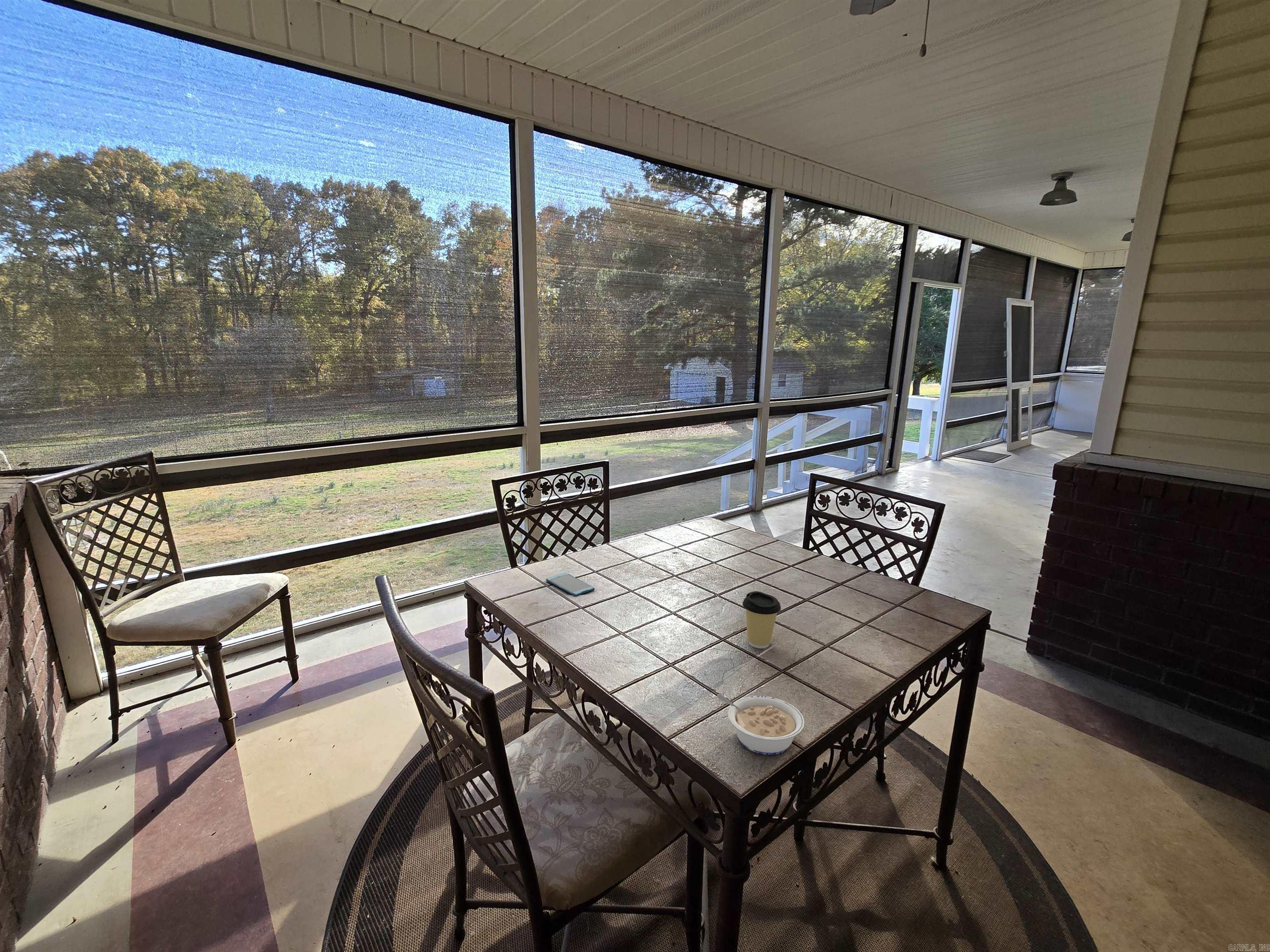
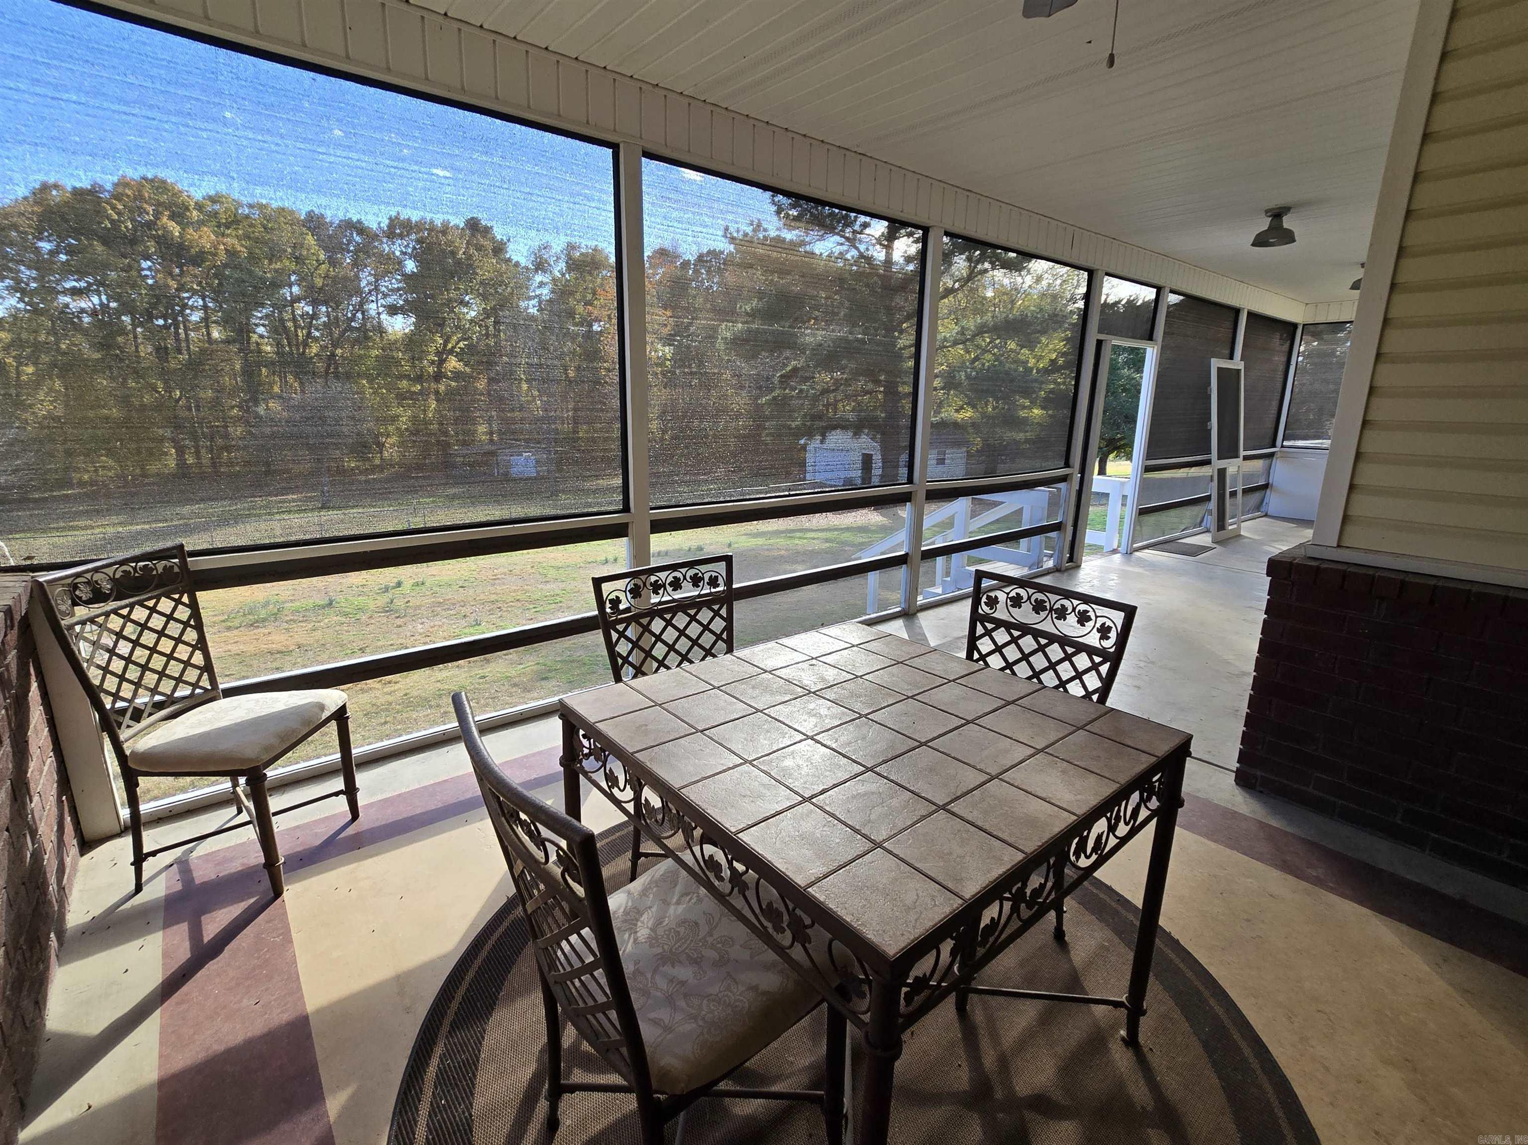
- coffee cup (760, 621)
- smartphone (570, 584)
- legume (762, 725)
